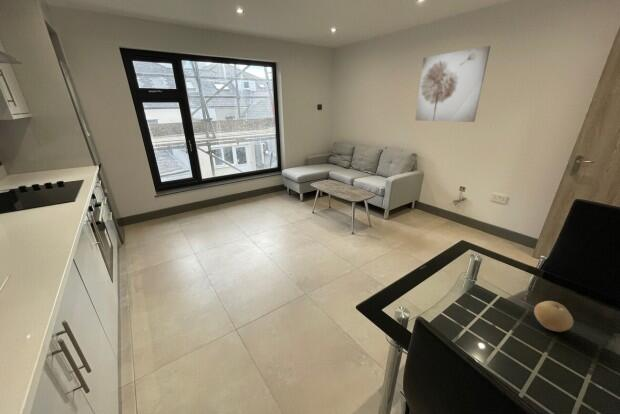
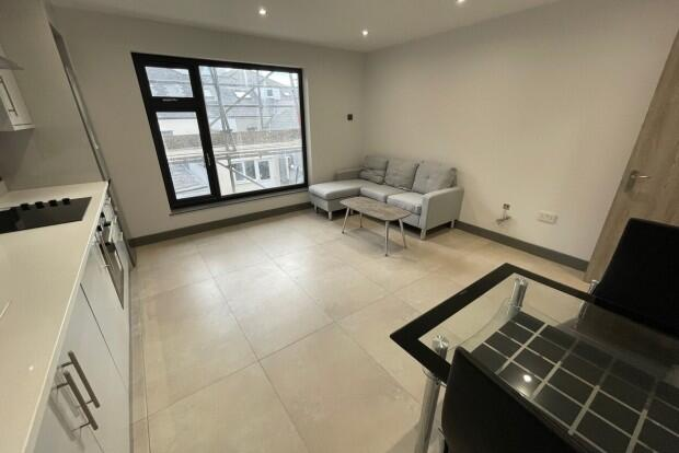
- wall art (447, 88)
- fruit (552, 316)
